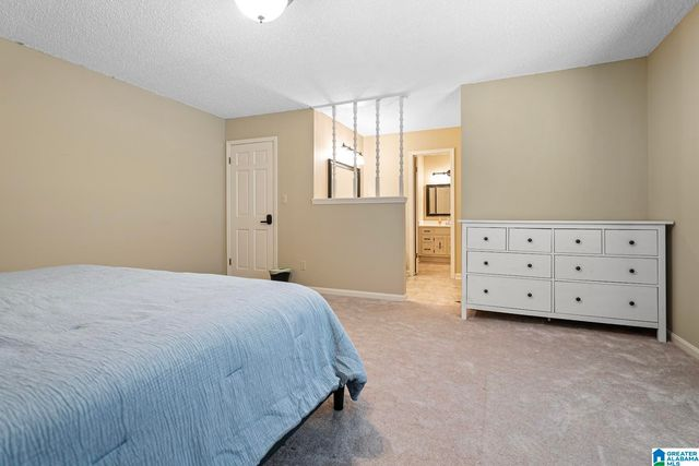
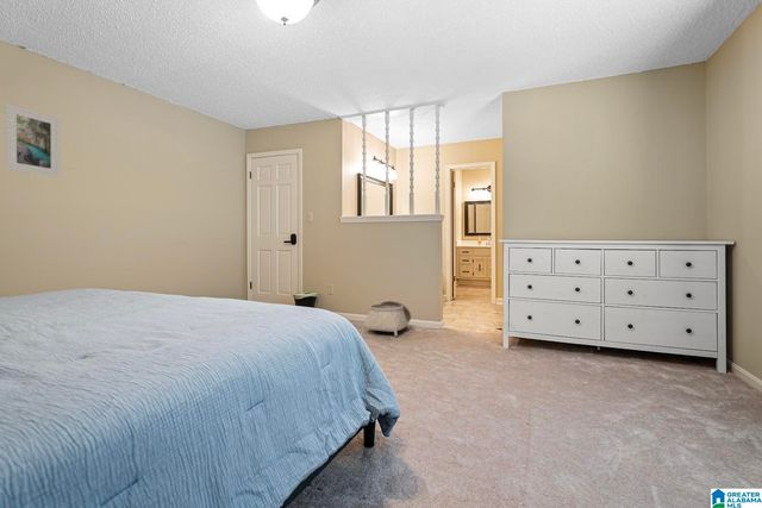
+ basket (388, 314)
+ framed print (33, 142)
